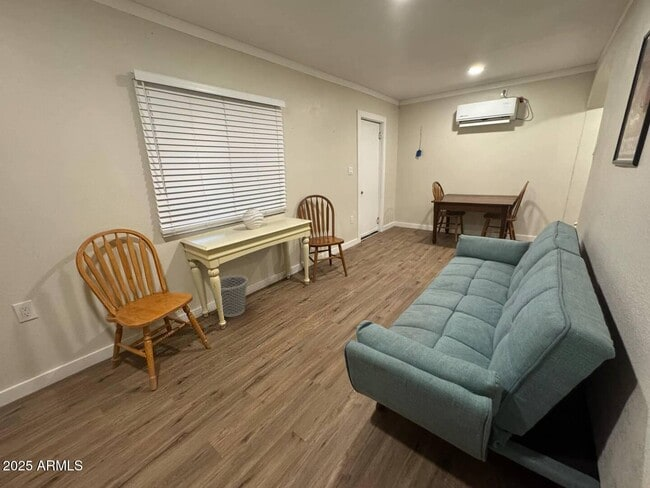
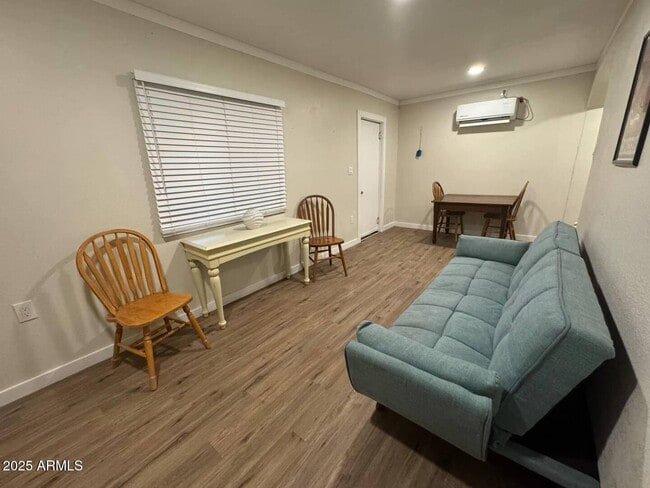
- wastebasket (231, 296)
